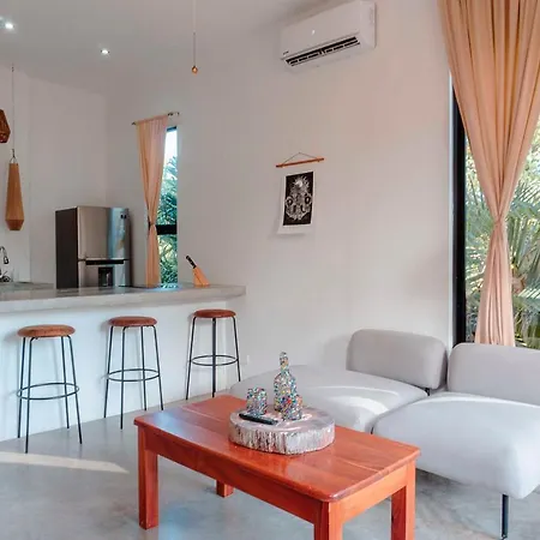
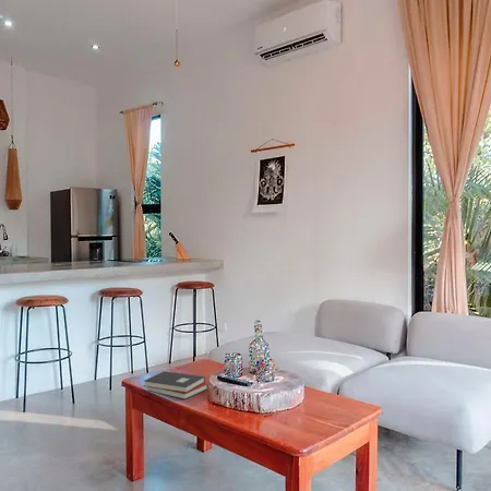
+ hardback book (175, 383)
